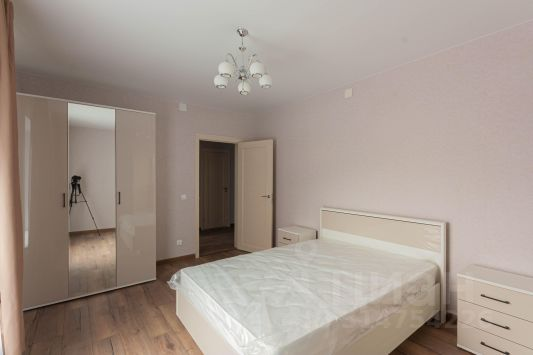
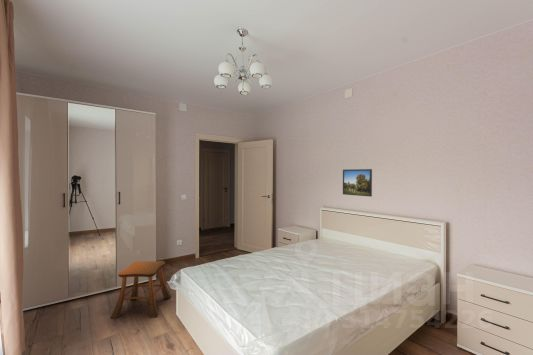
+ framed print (356, 182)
+ stool (143, 286)
